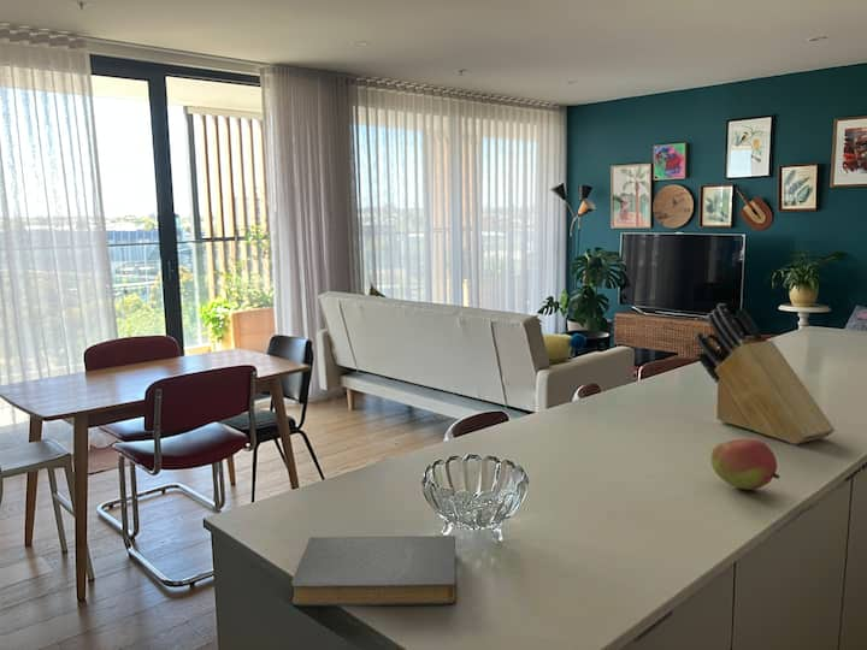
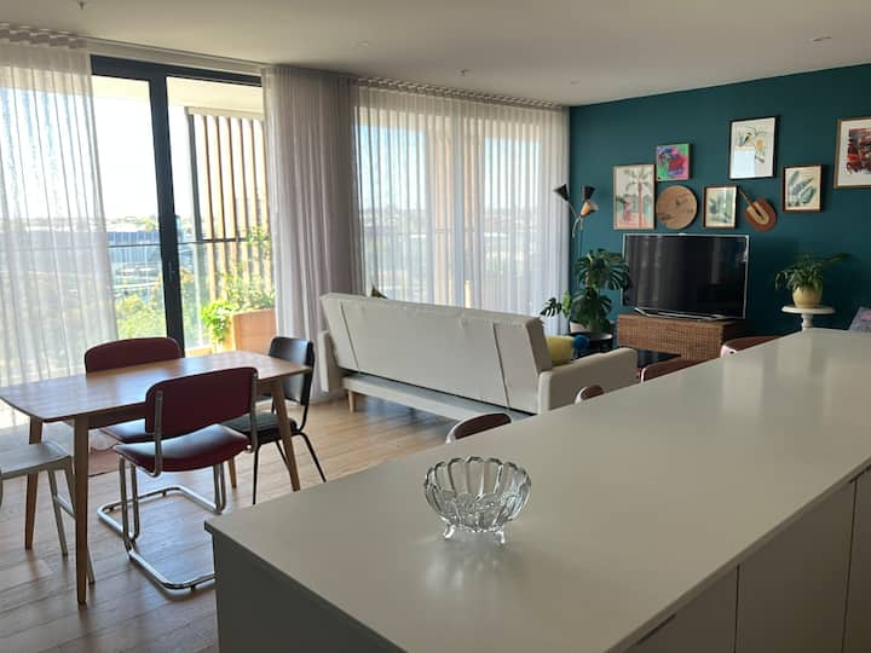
- fruit (744, 463)
- book (378, 567)
- knife block (760, 367)
